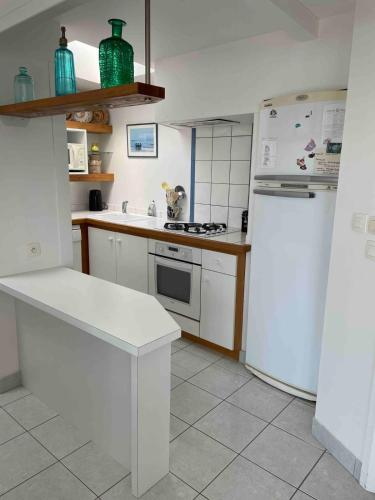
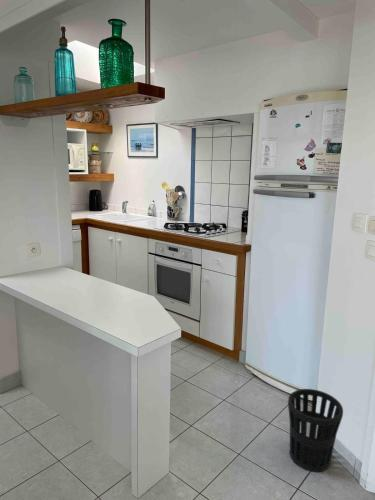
+ wastebasket (312, 430)
